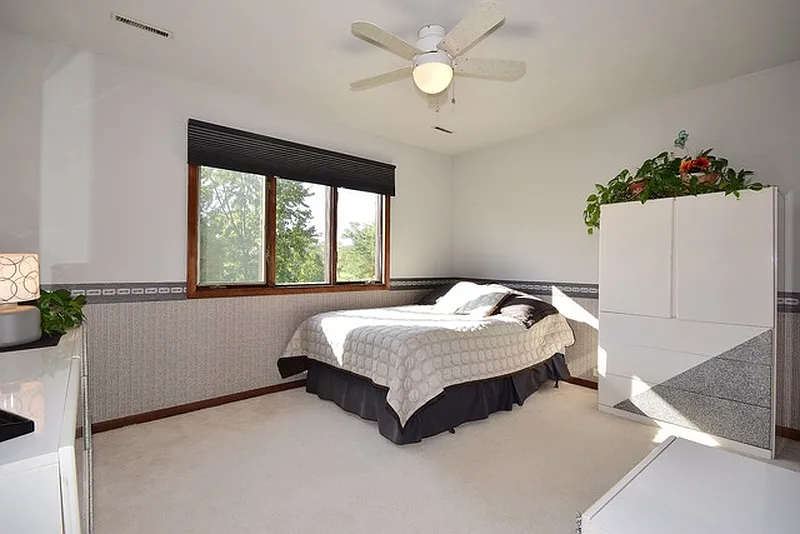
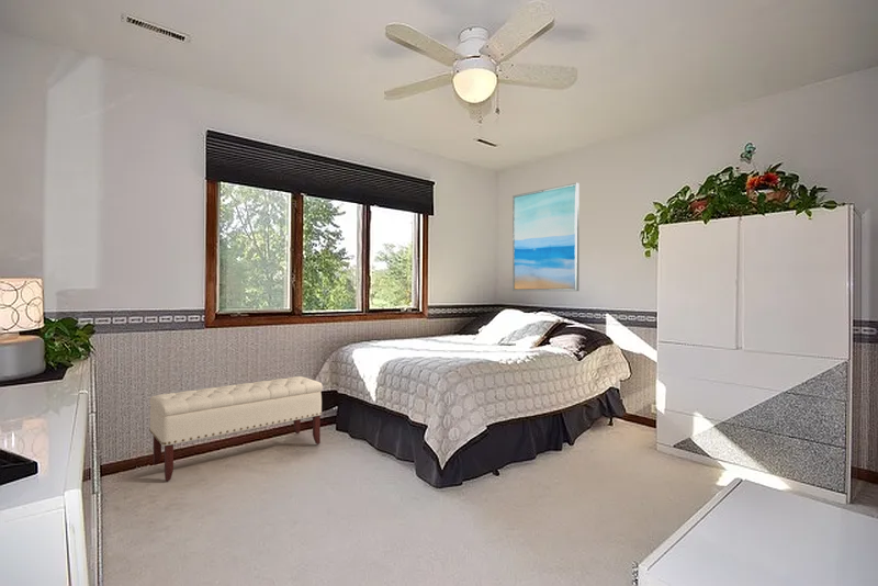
+ bench (241, 420)
+ wall art (543, 240)
